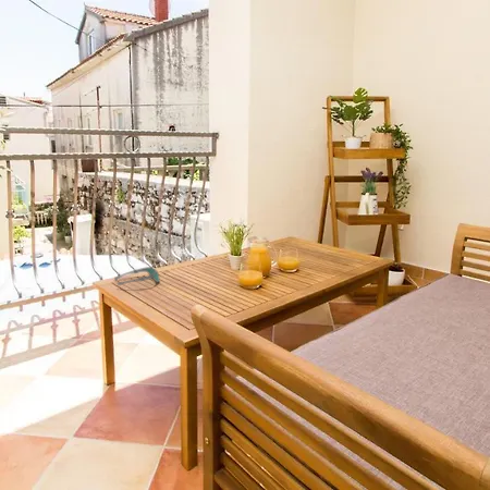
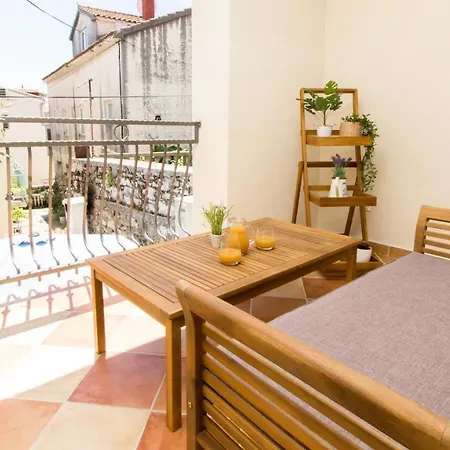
- sunglasses (138, 278)
